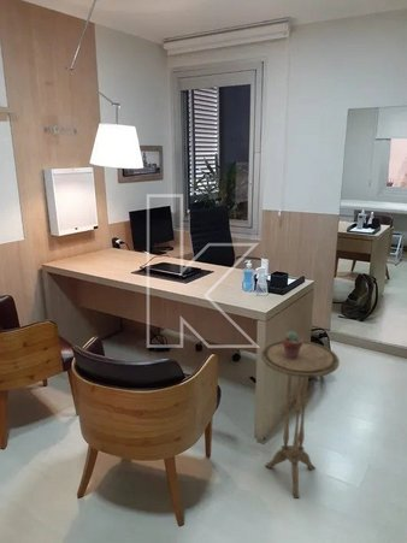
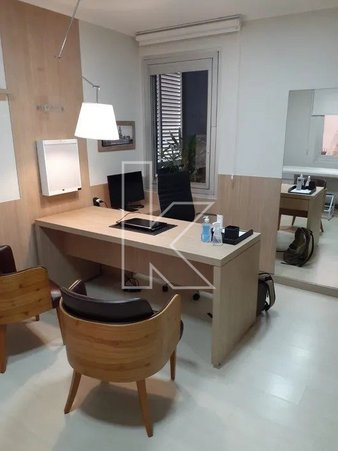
- potted succulent (291, 343)
- side table (296, 418)
